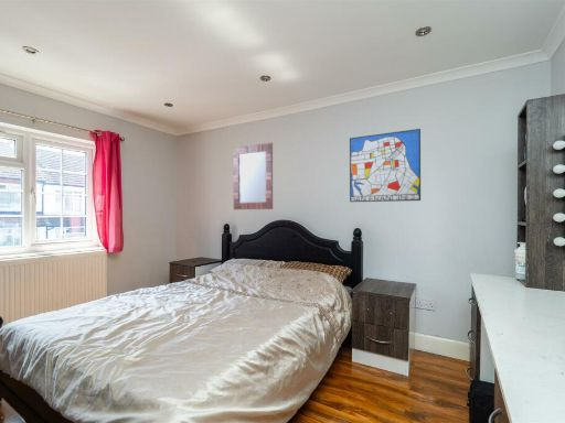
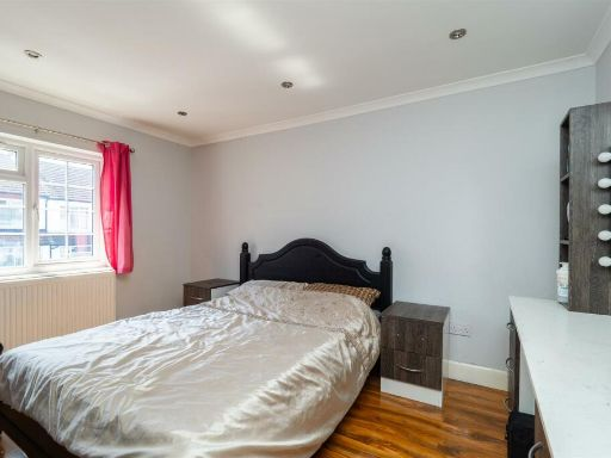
- wall art (383, 167)
- home mirror (252, 177)
